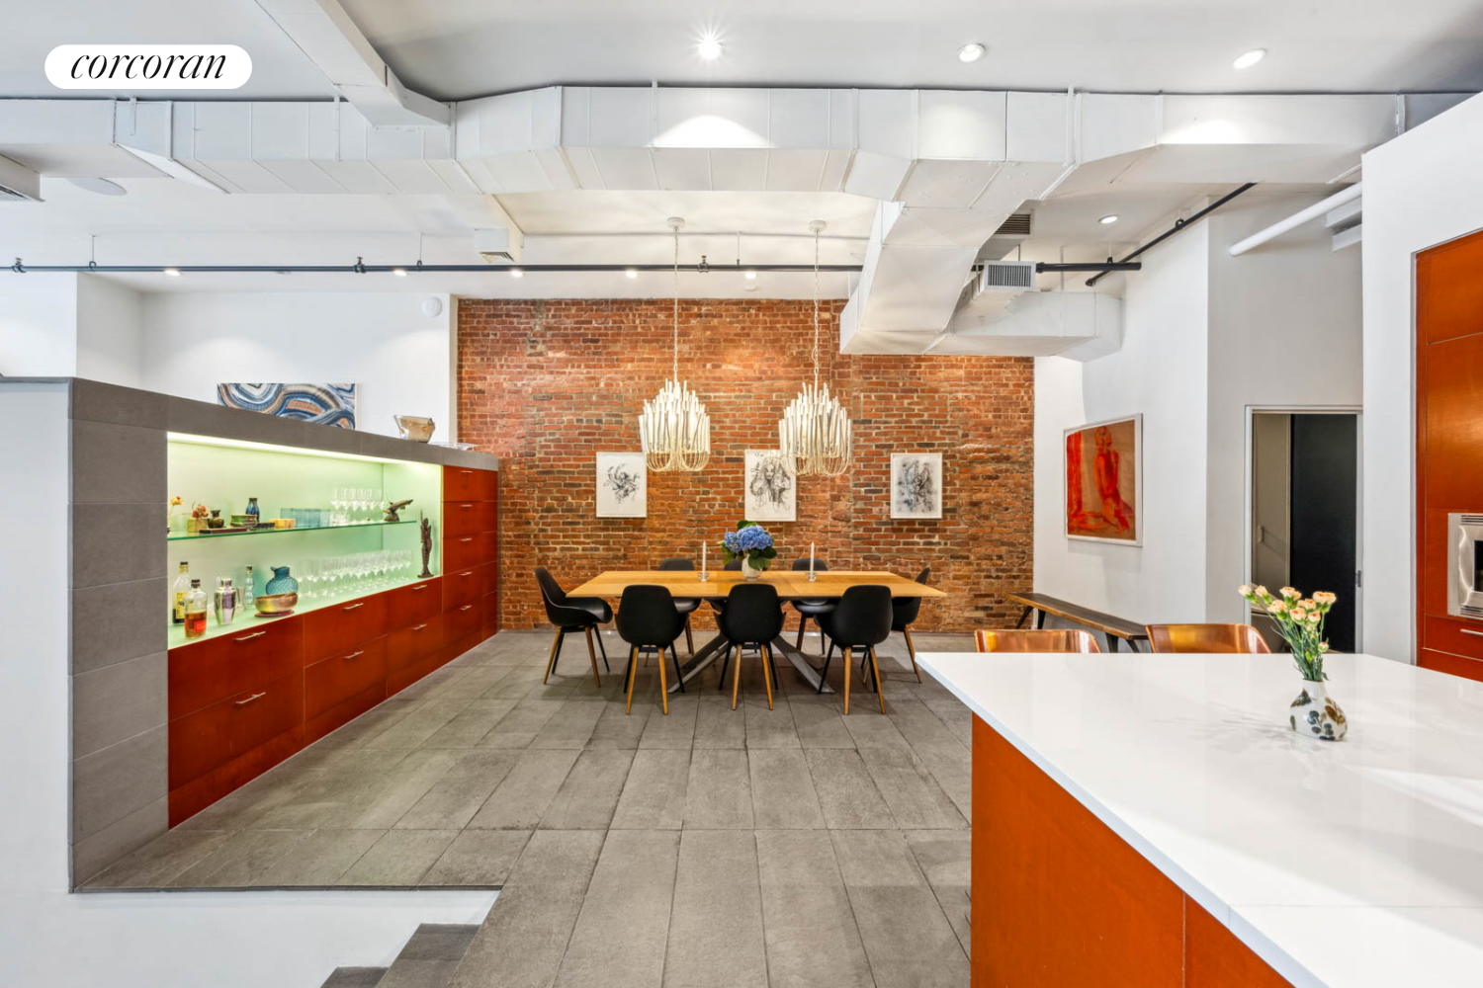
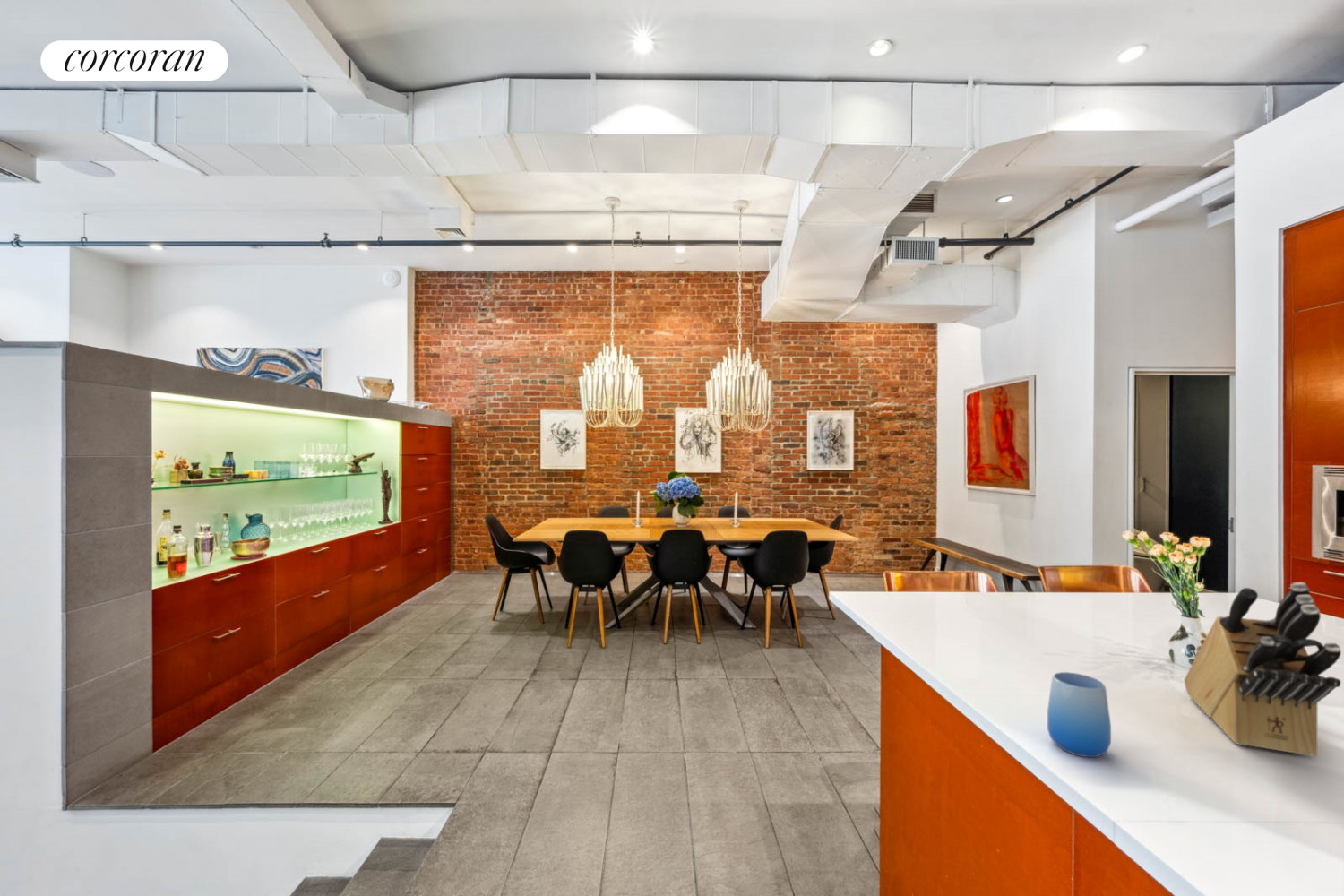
+ knife block (1253, 650)
+ cup (1078, 713)
